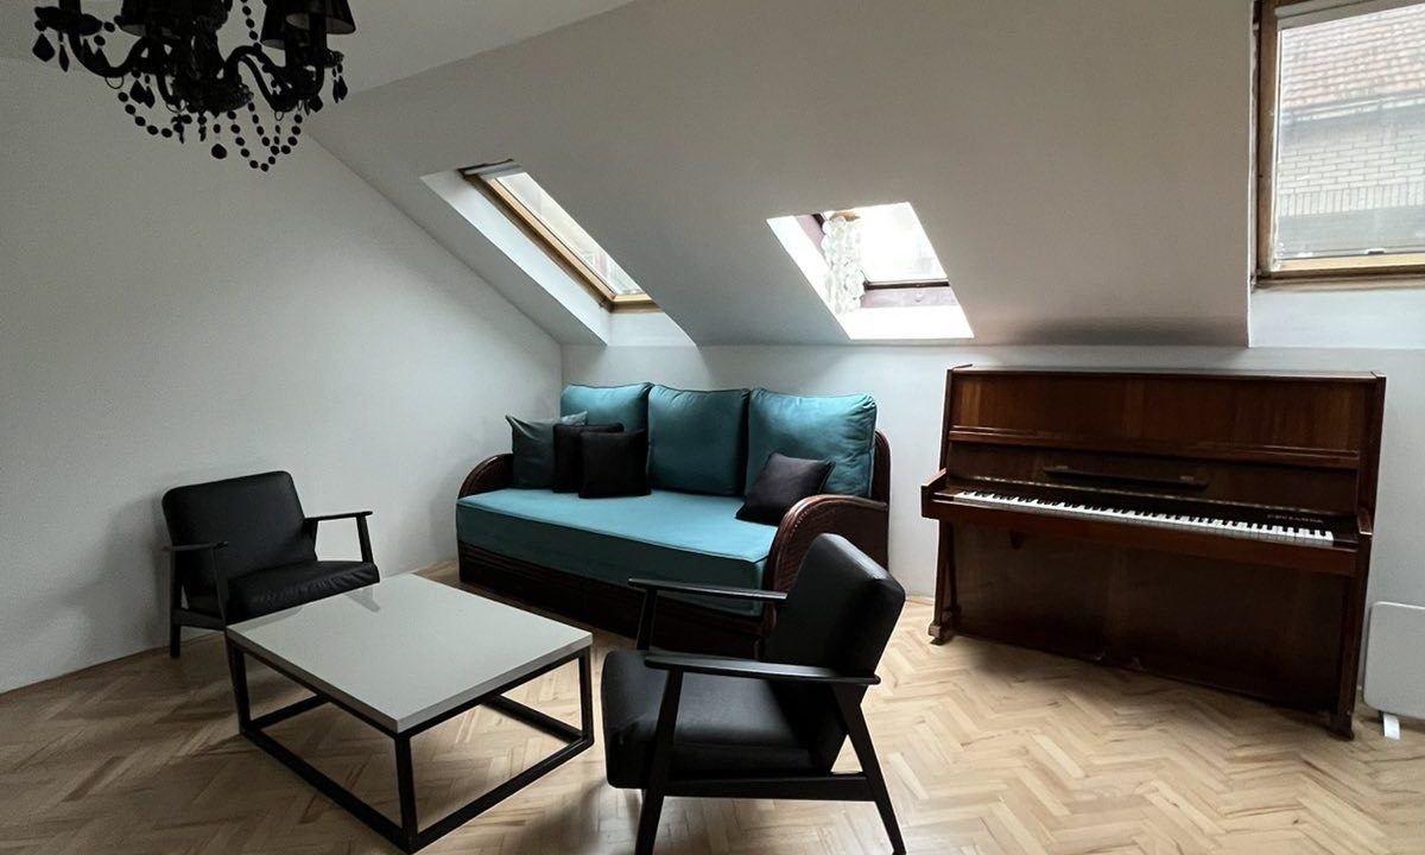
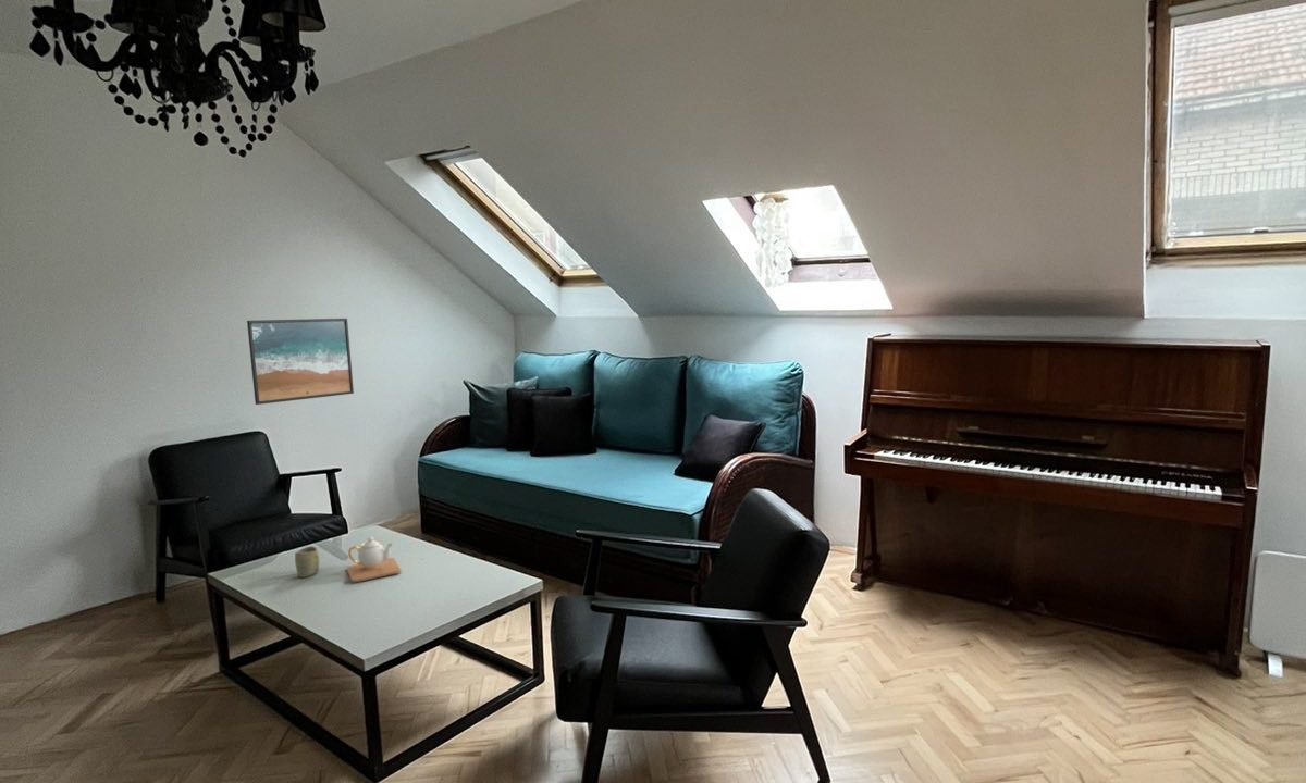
+ teapot (372, 554)
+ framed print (303, 359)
+ cup (307, 561)
